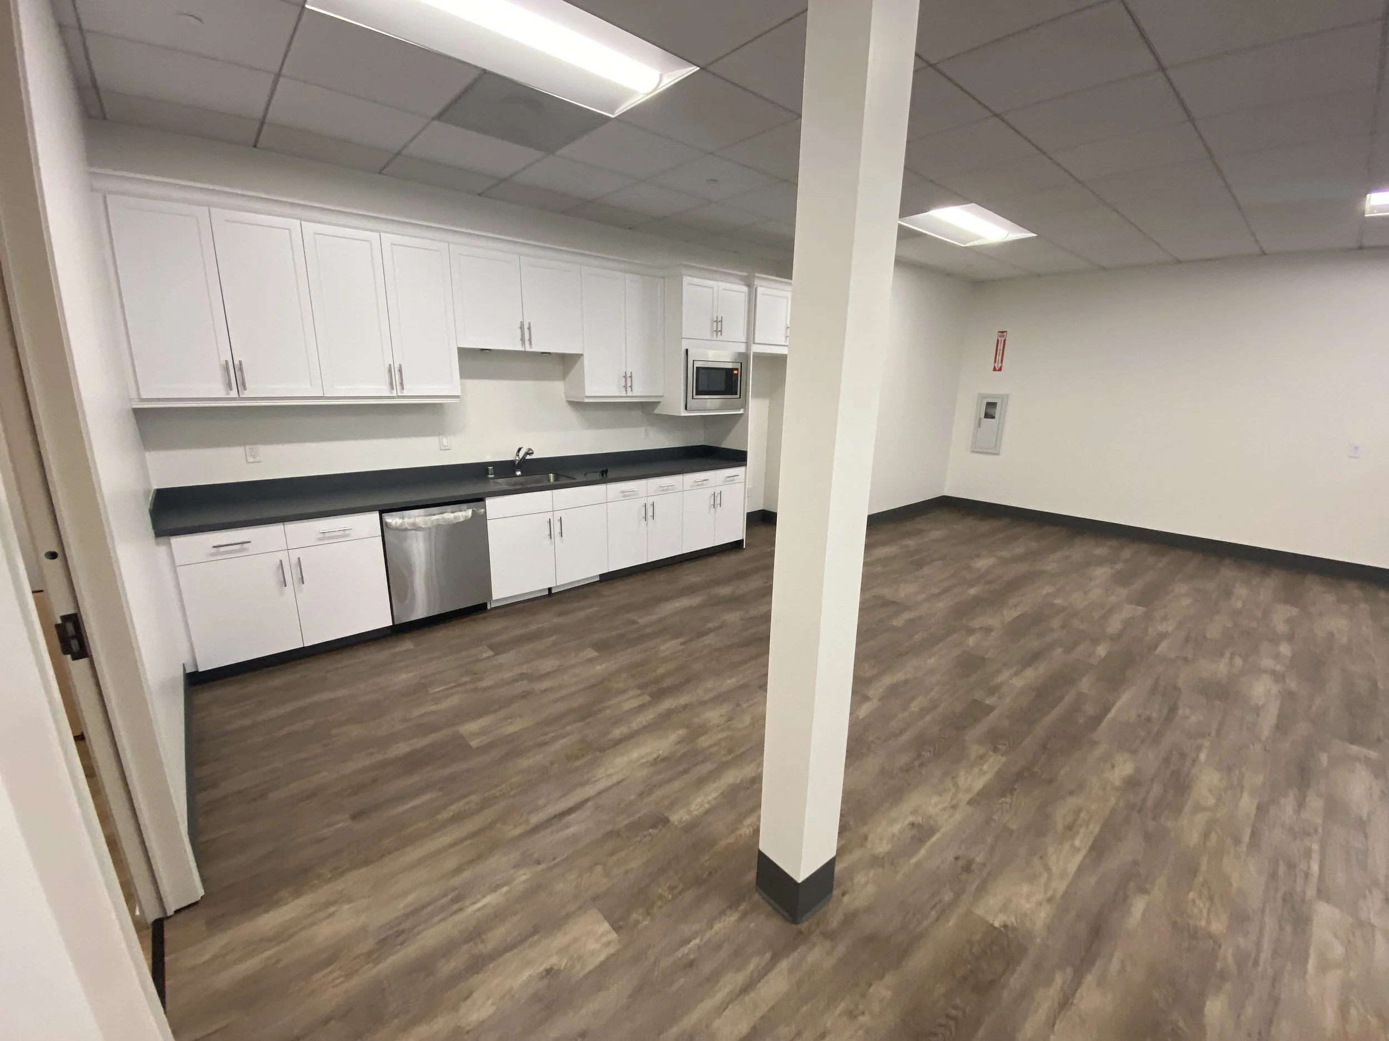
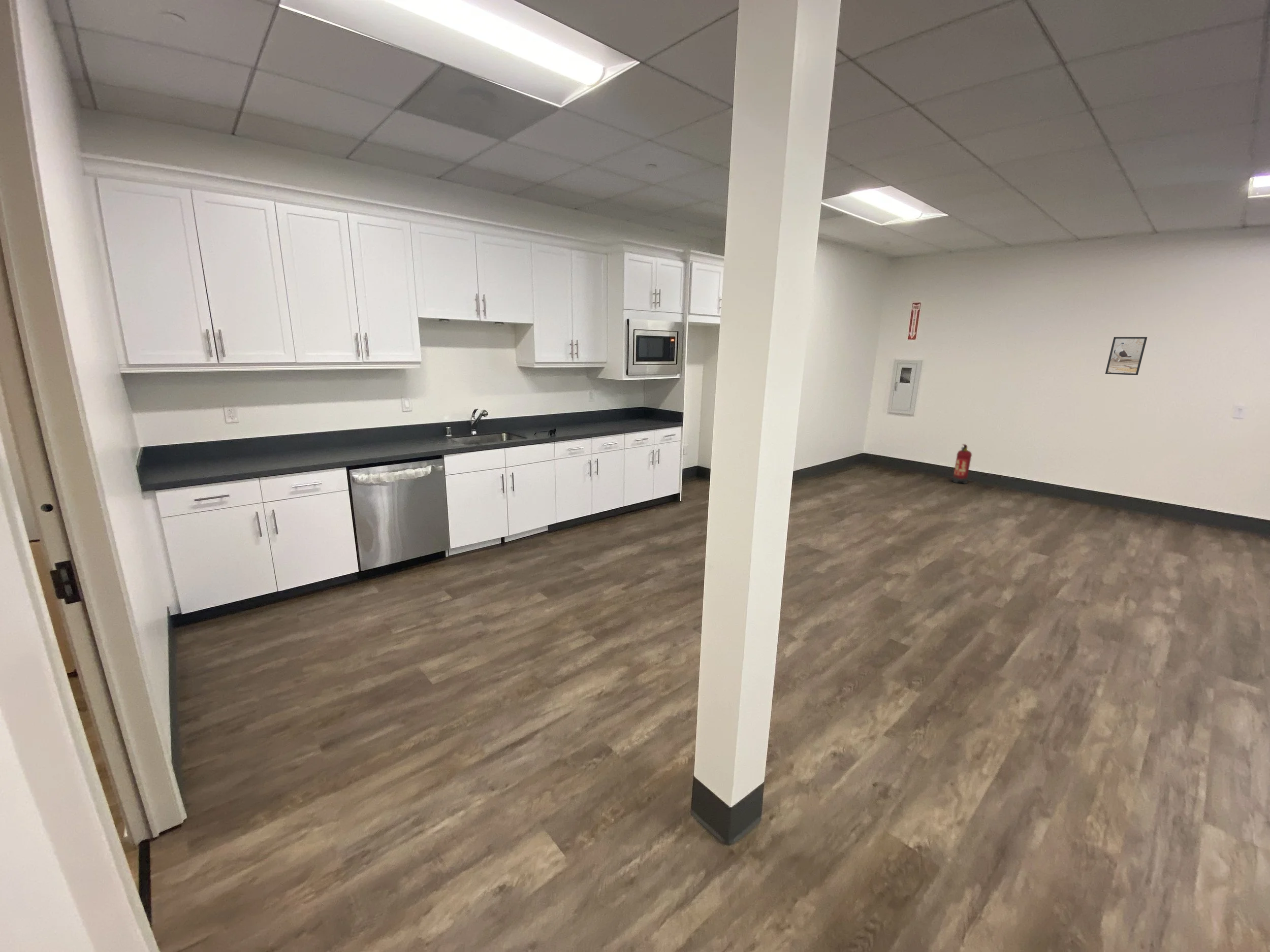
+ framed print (1126, 356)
+ fire extinguisher (963, 463)
